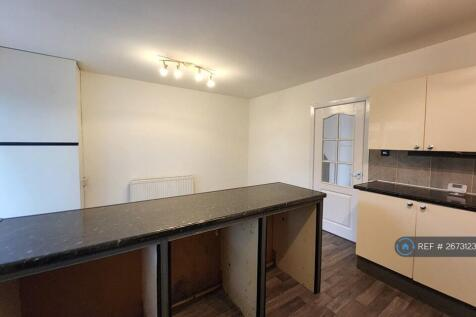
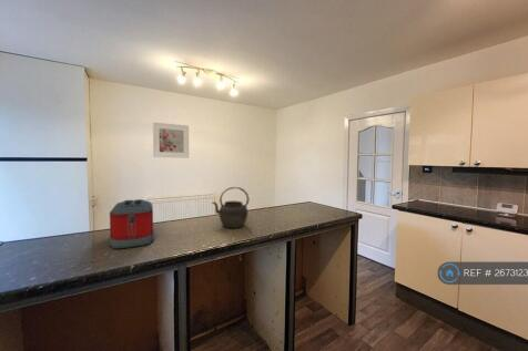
+ kettle (230, 206)
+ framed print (171, 141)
+ toaster (133, 220)
